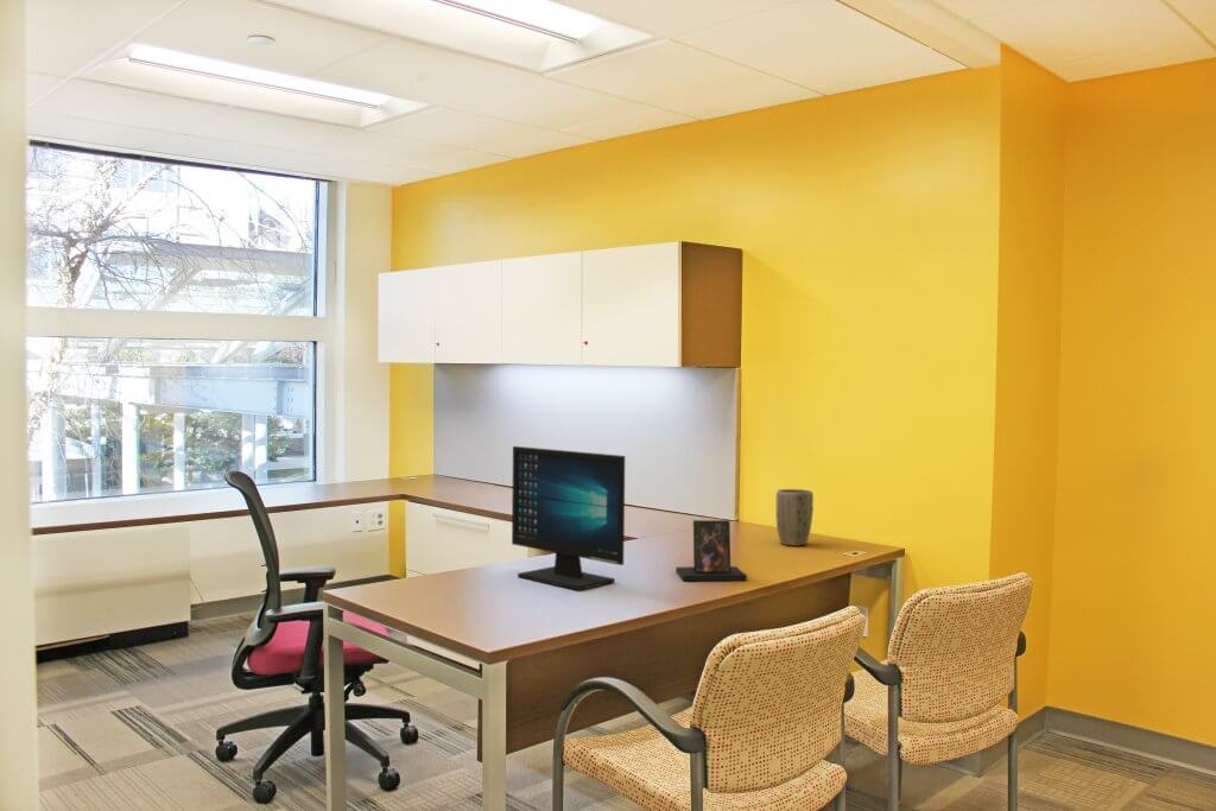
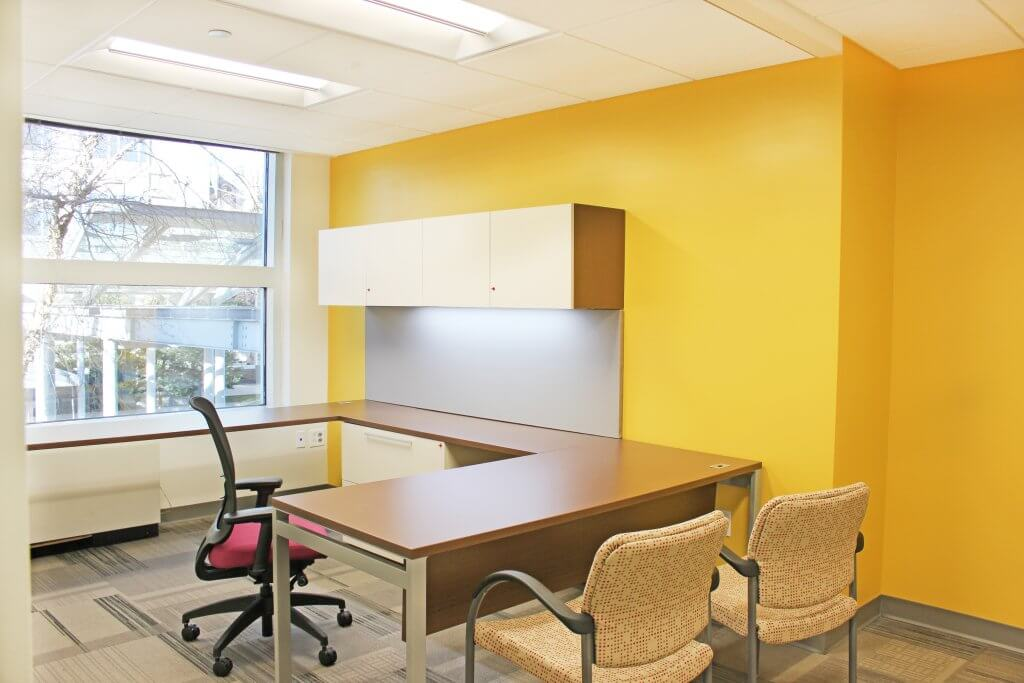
- plant pot (793, 517)
- computer monitor (566, 514)
- photo frame (710, 547)
